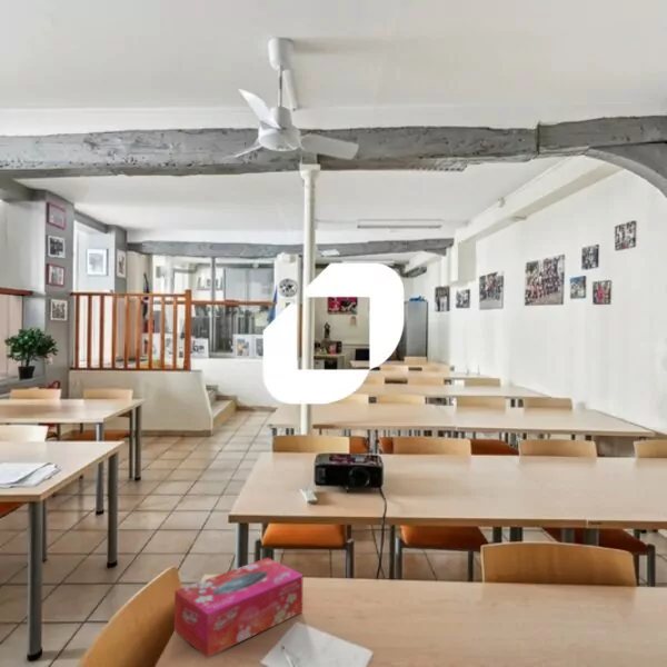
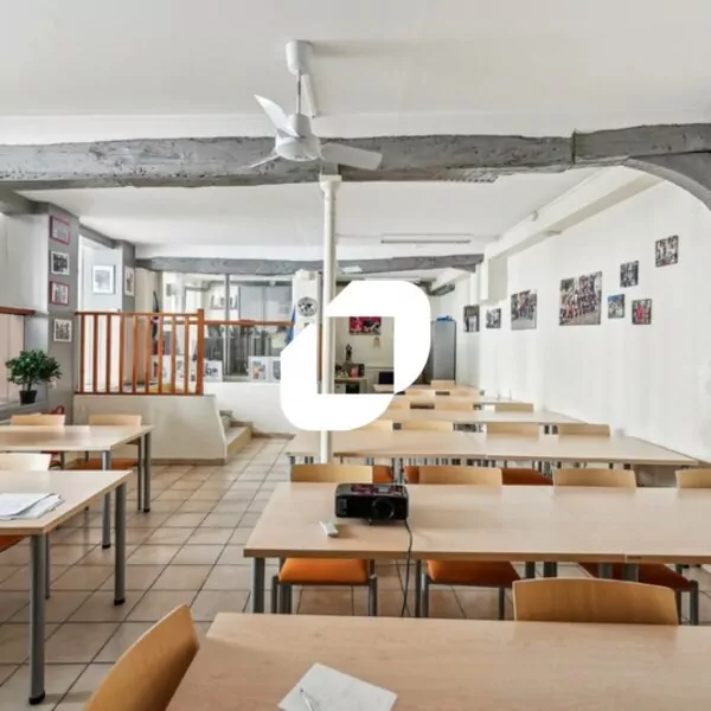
- tissue box (240, 601)
